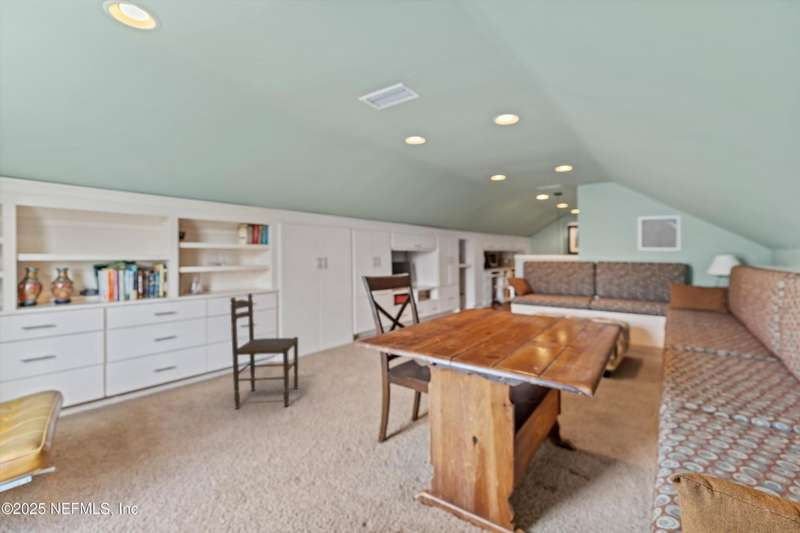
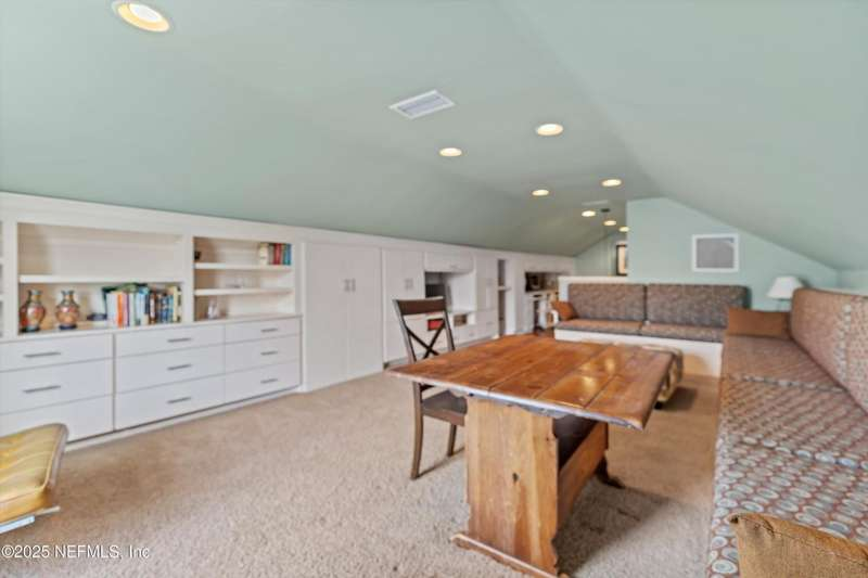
- chair (267, 346)
